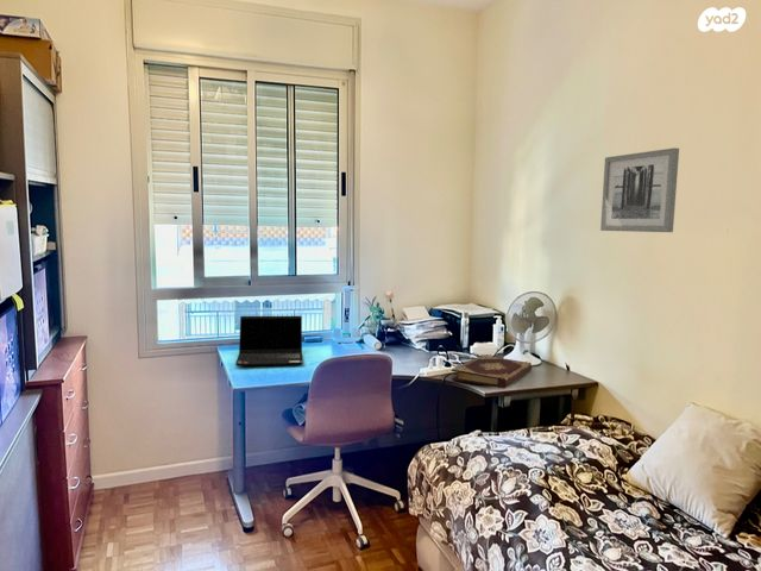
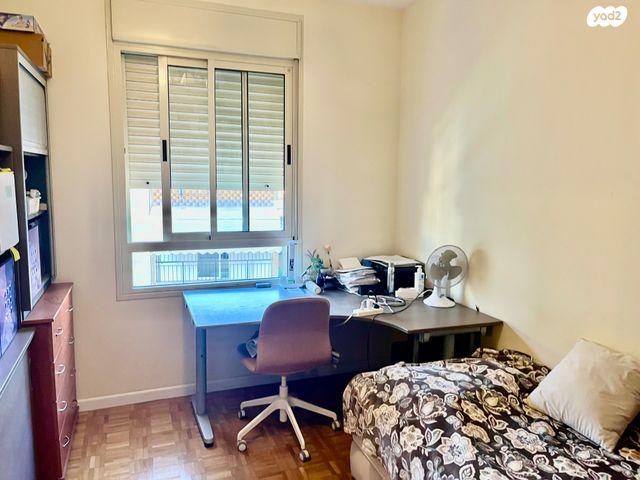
- laptop computer (270, 339)
- book (492, 370)
- wall art (636, 192)
